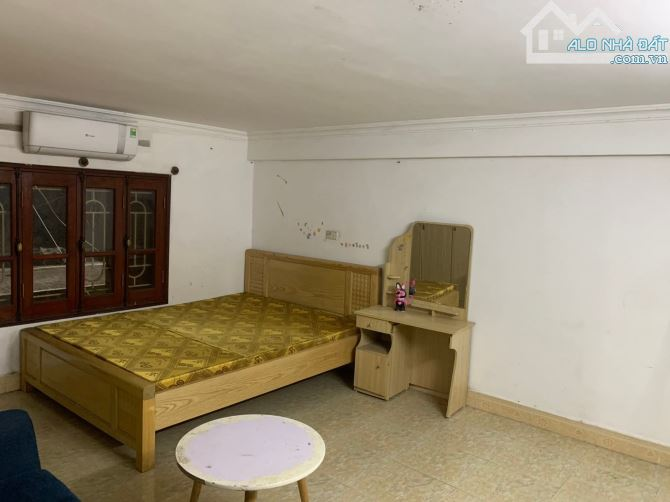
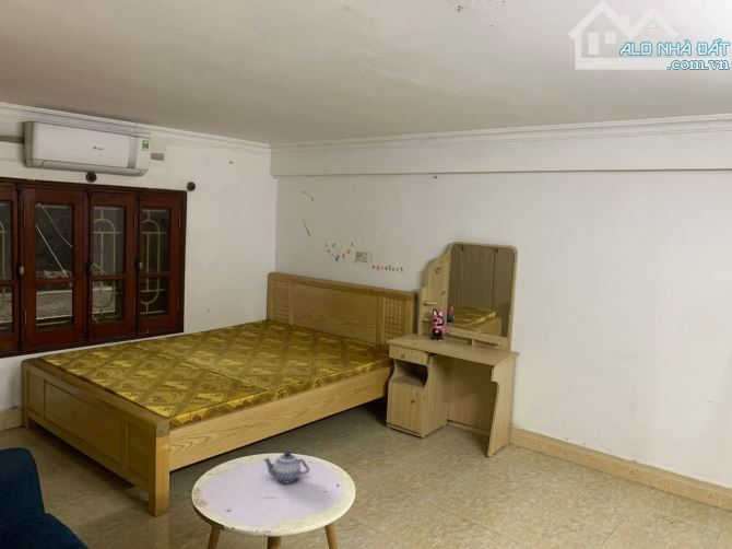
+ teapot (286, 465)
